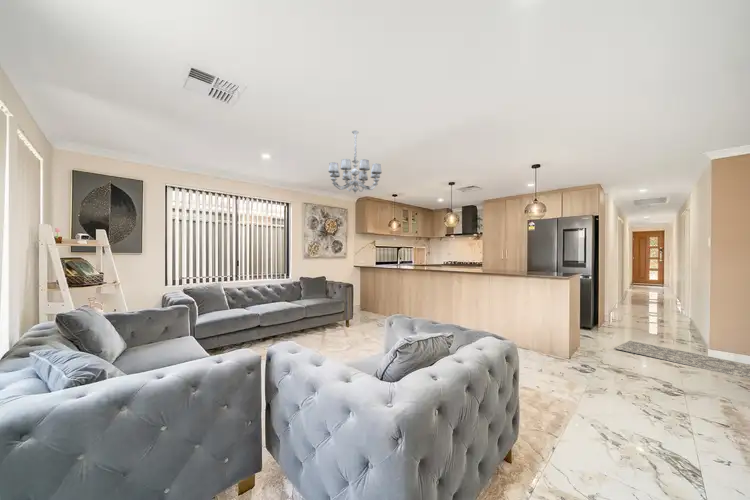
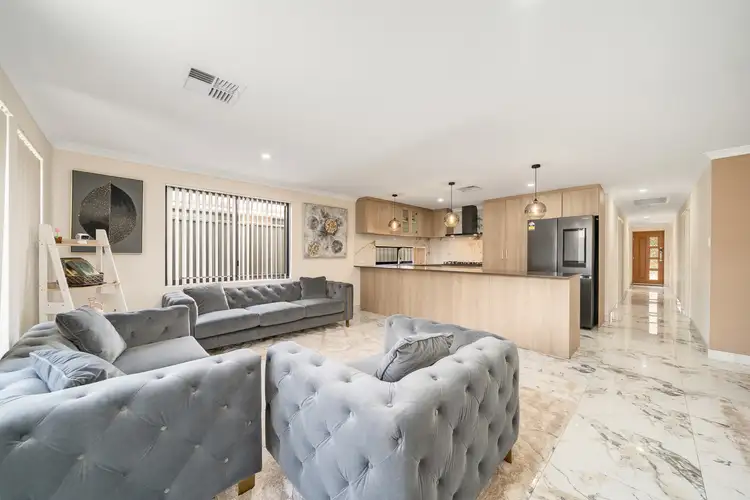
- chandelier (355, 163)
- rug (685, 357)
